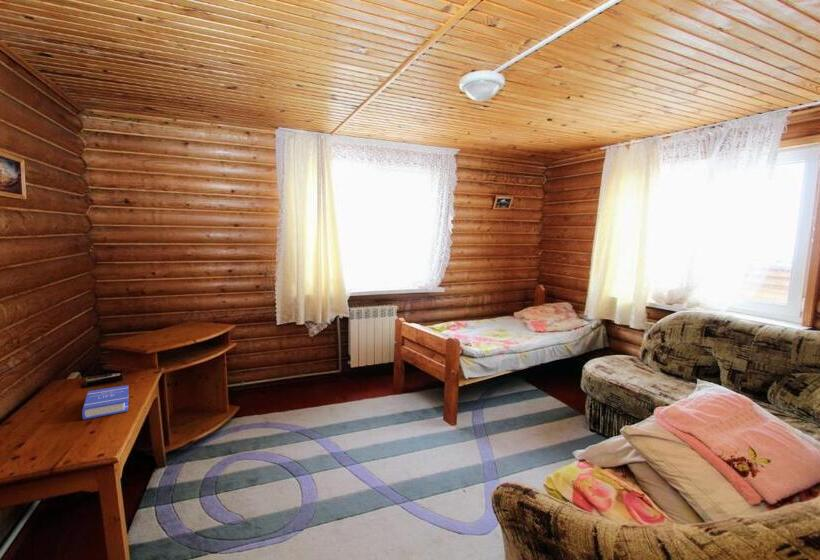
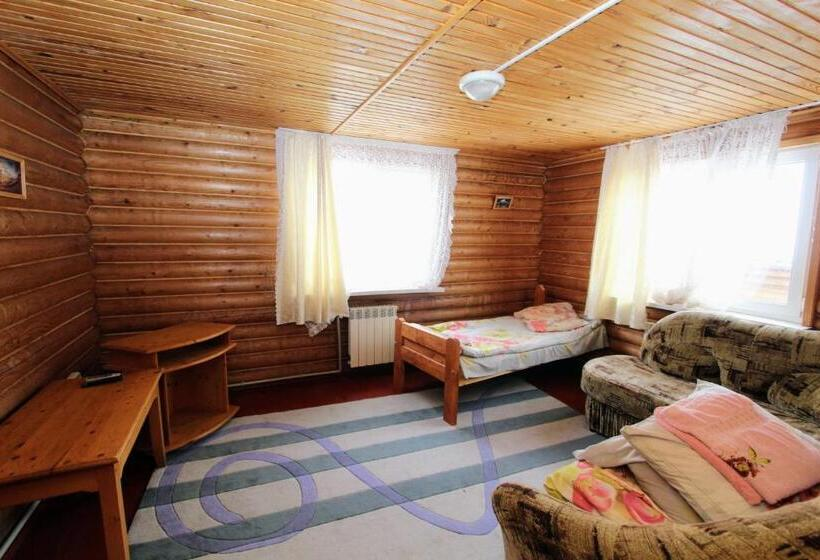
- book (107, 401)
